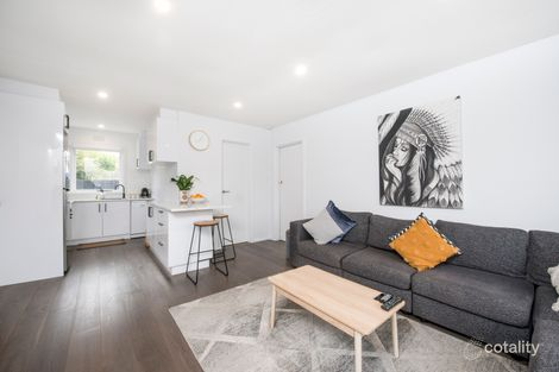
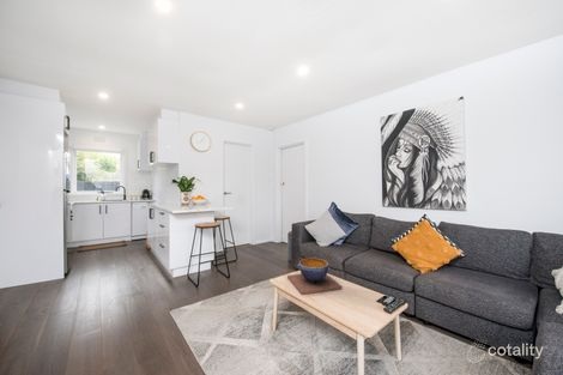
+ decorative bowl (313, 272)
